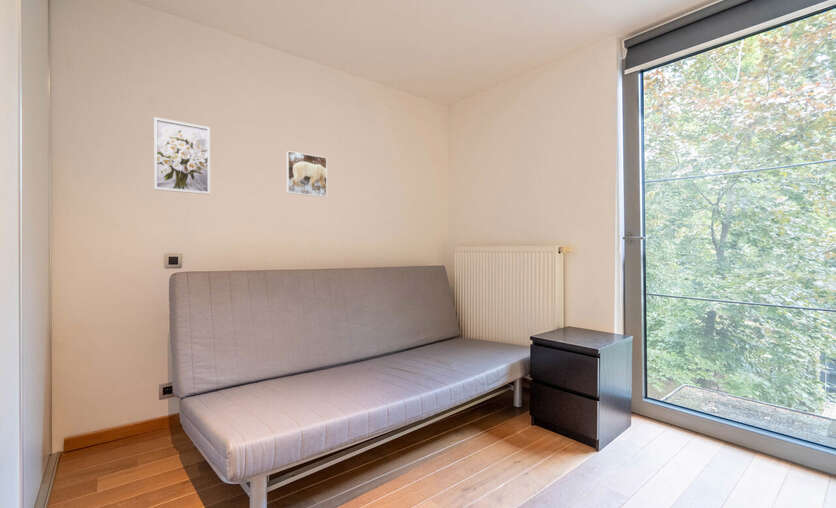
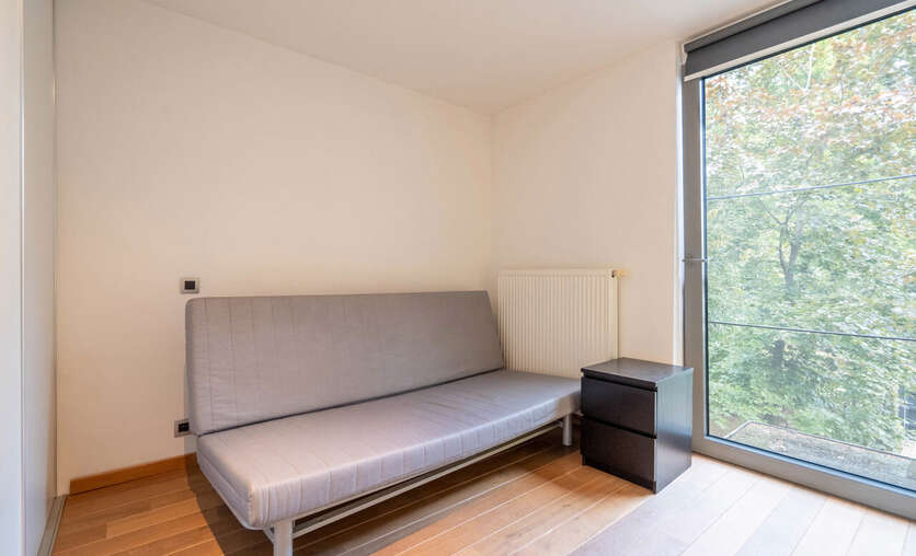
- wall art (182, 157)
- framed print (307, 174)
